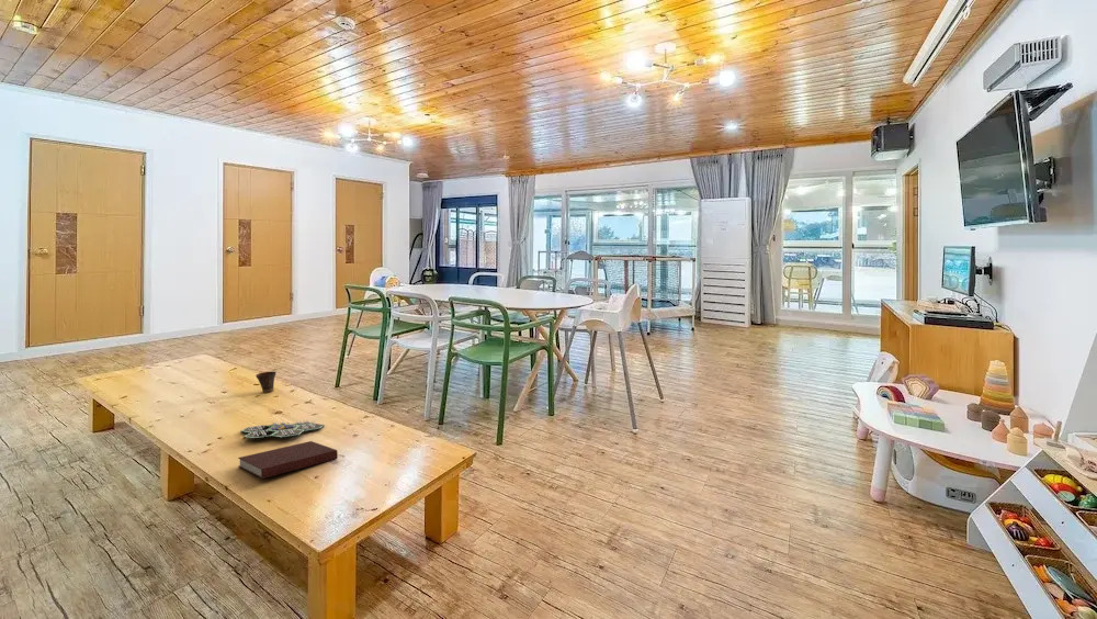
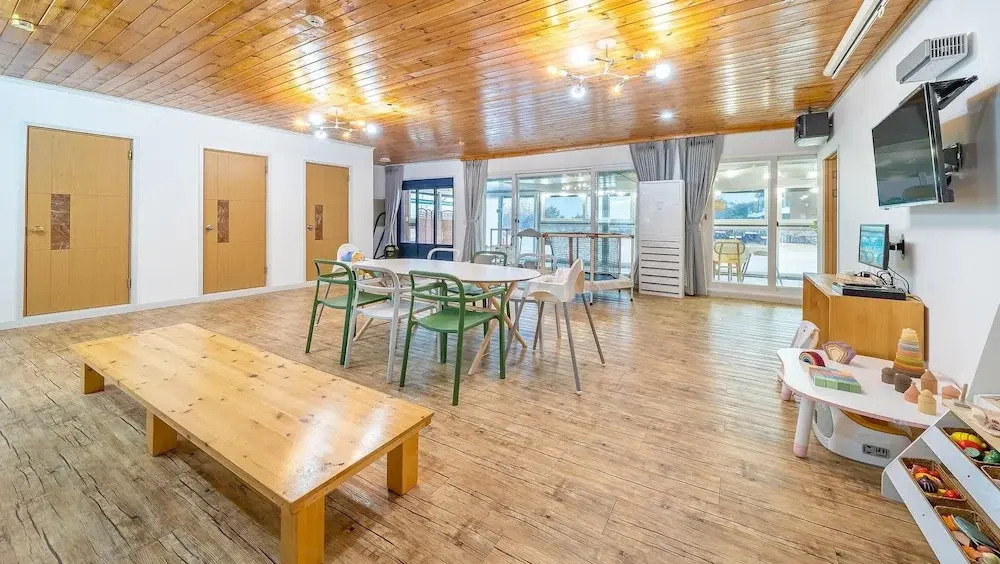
- notebook (289, 458)
- board game (283, 427)
- cup (265, 382)
